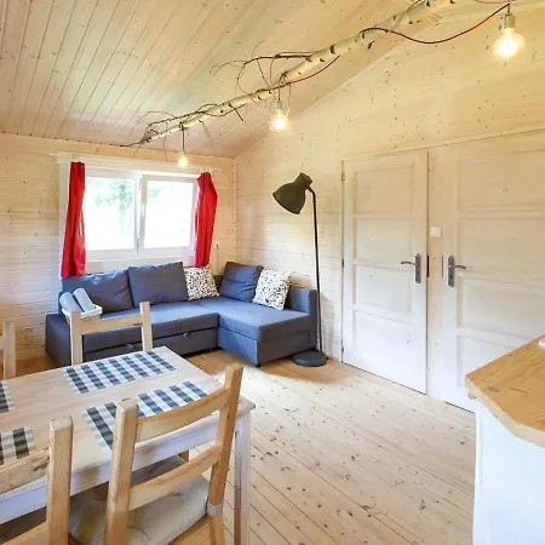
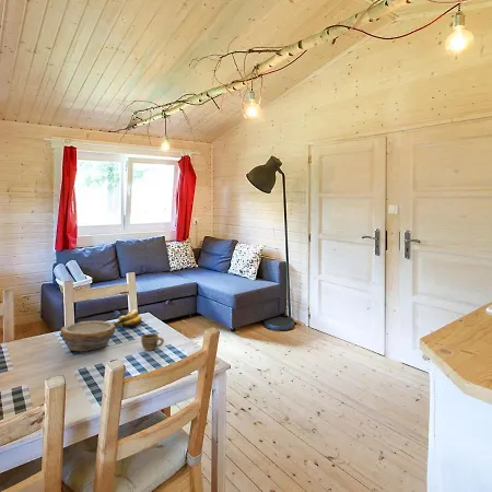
+ bowl (89, 337)
+ banana (125, 317)
+ cup (152, 342)
